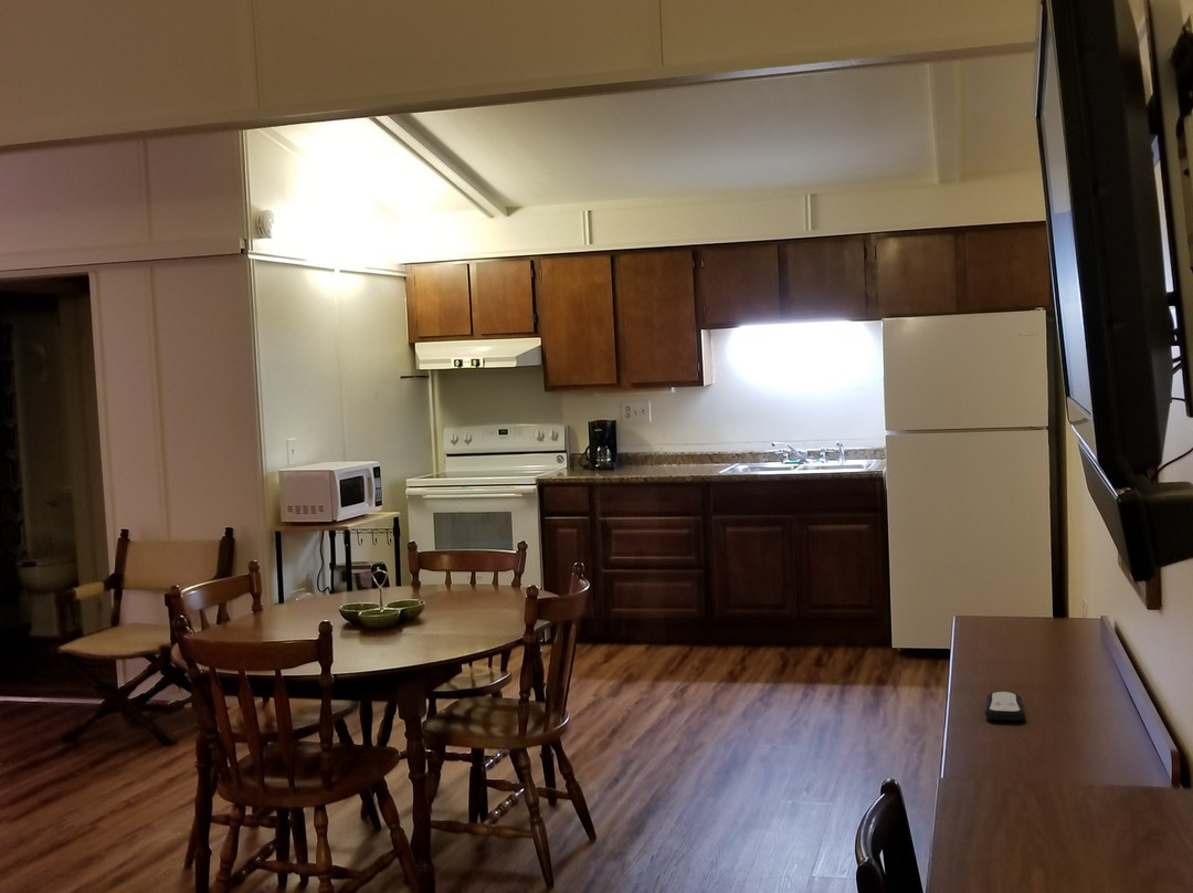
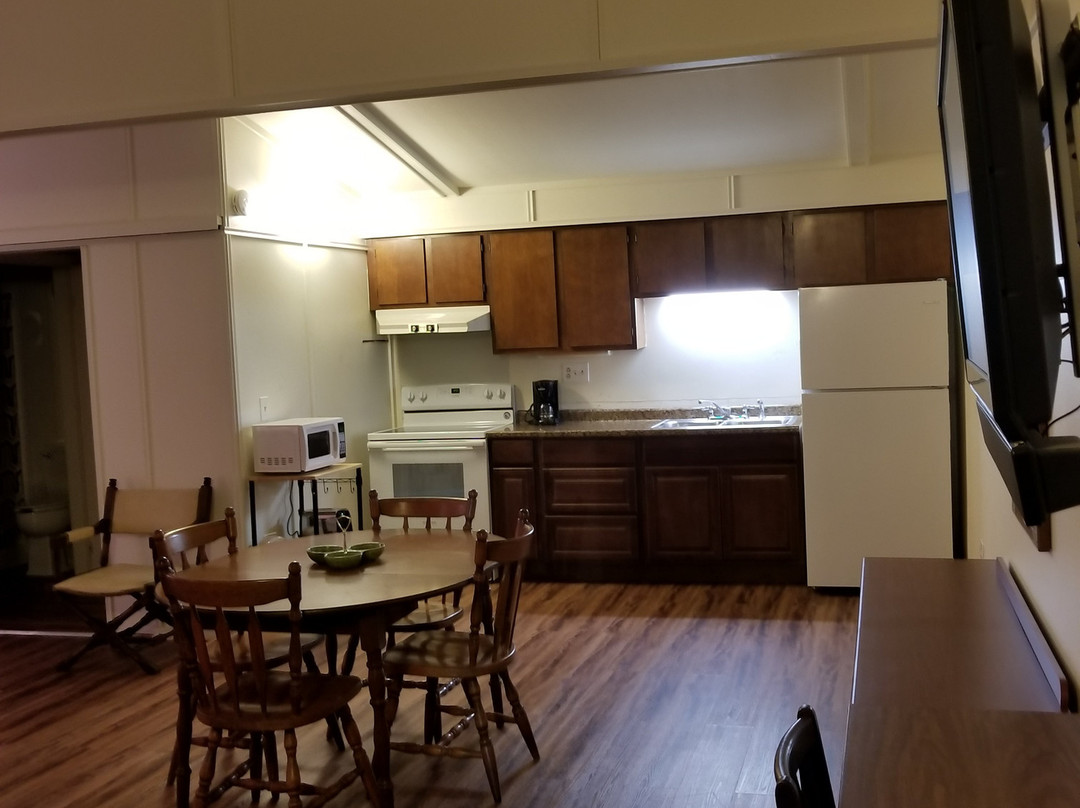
- remote control (1004, 705)
